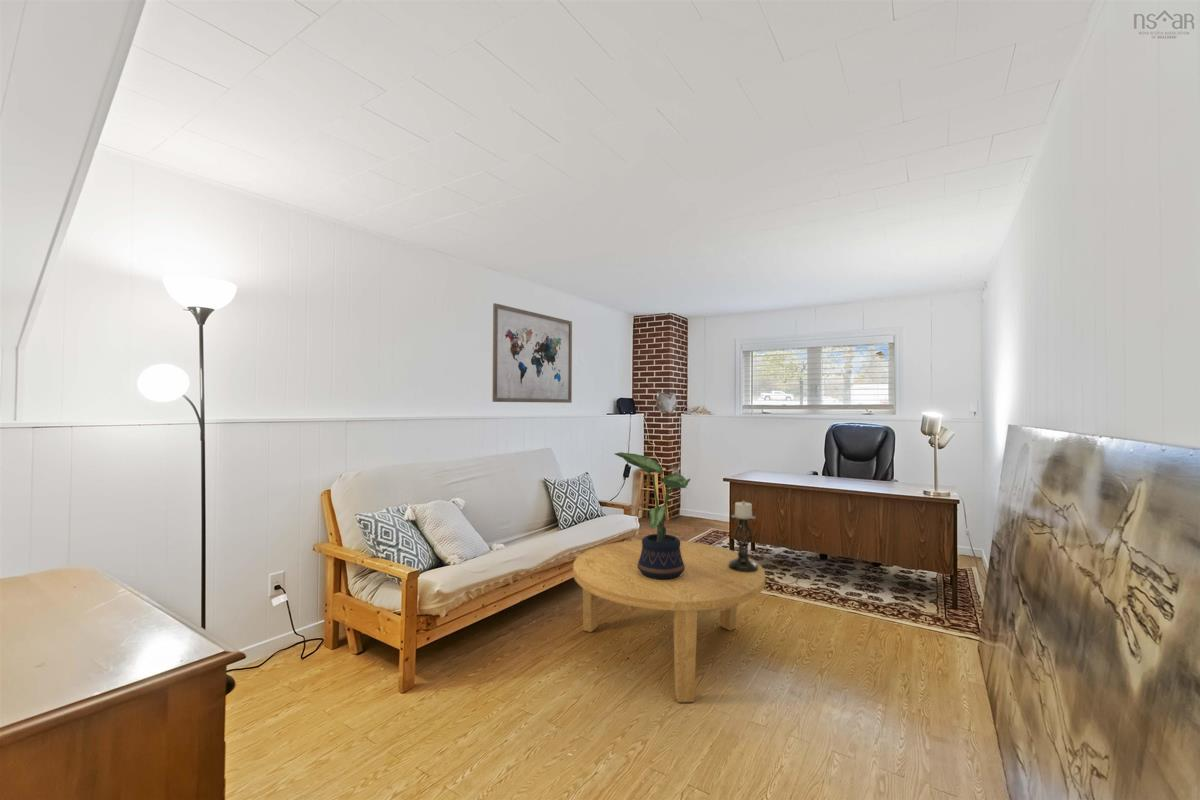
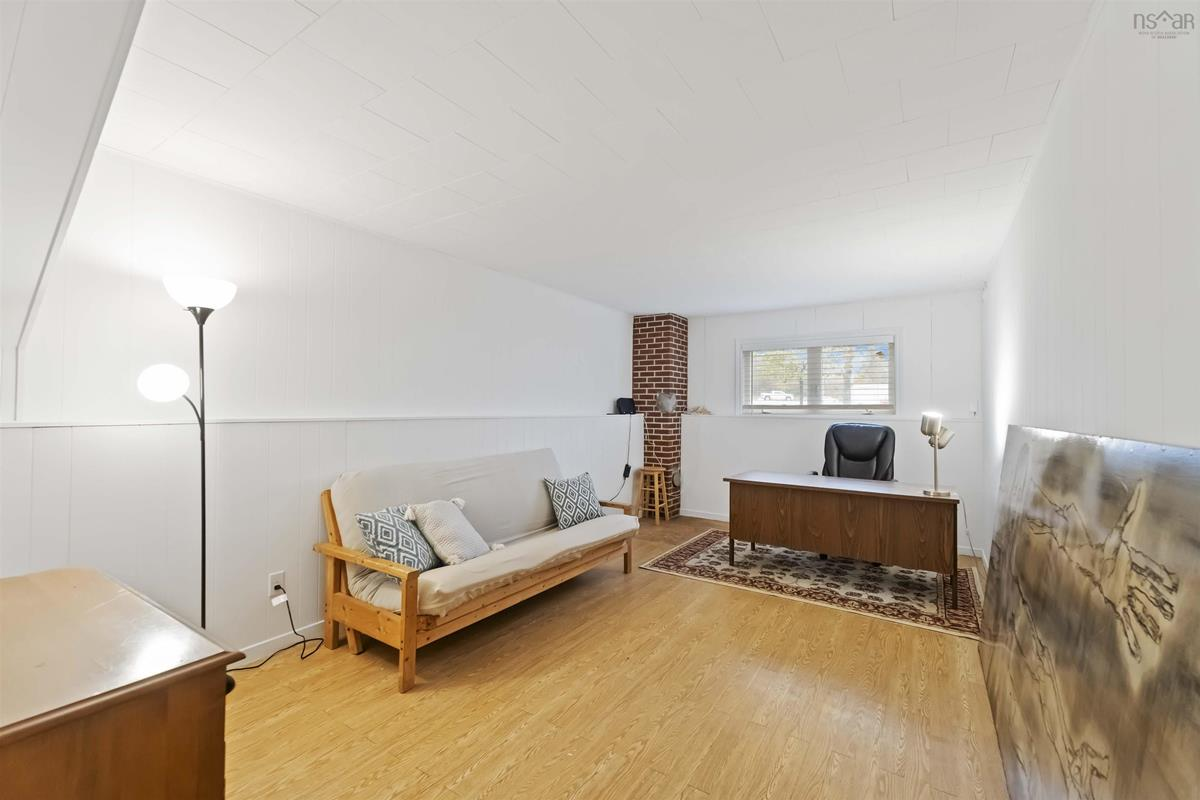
- candle holder (744, 534)
- potted plant (665, 511)
- coffee table (666, 606)
- wall art (536, 357)
